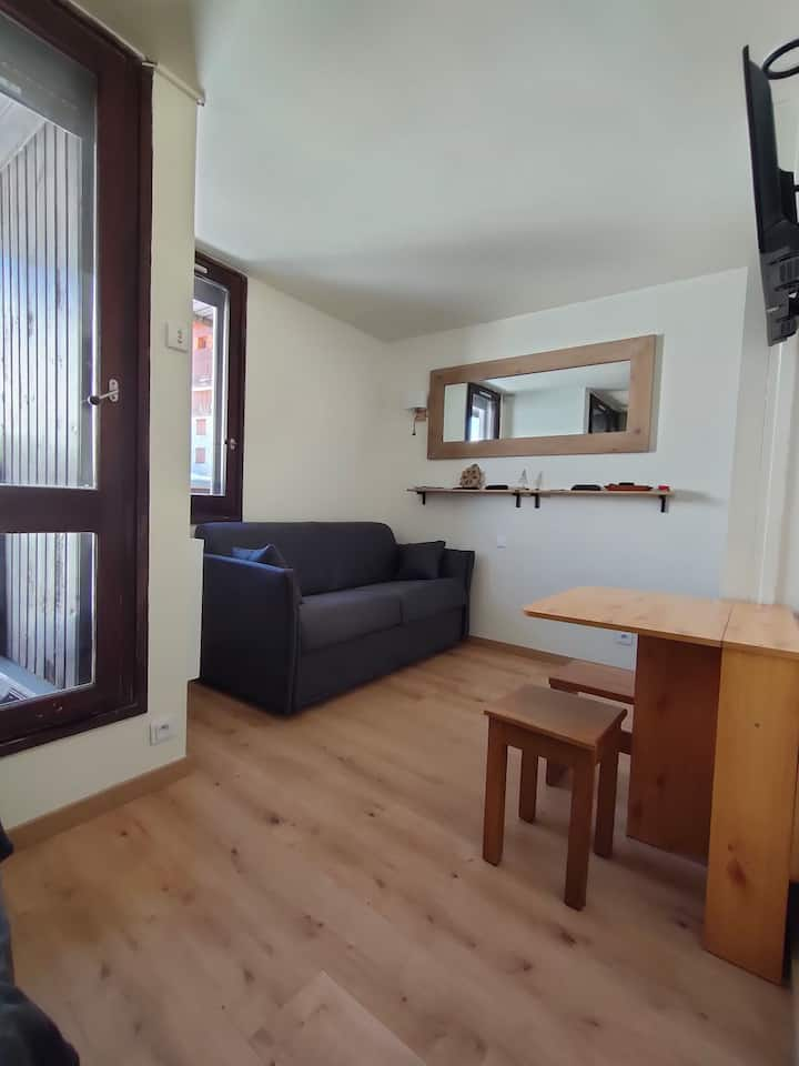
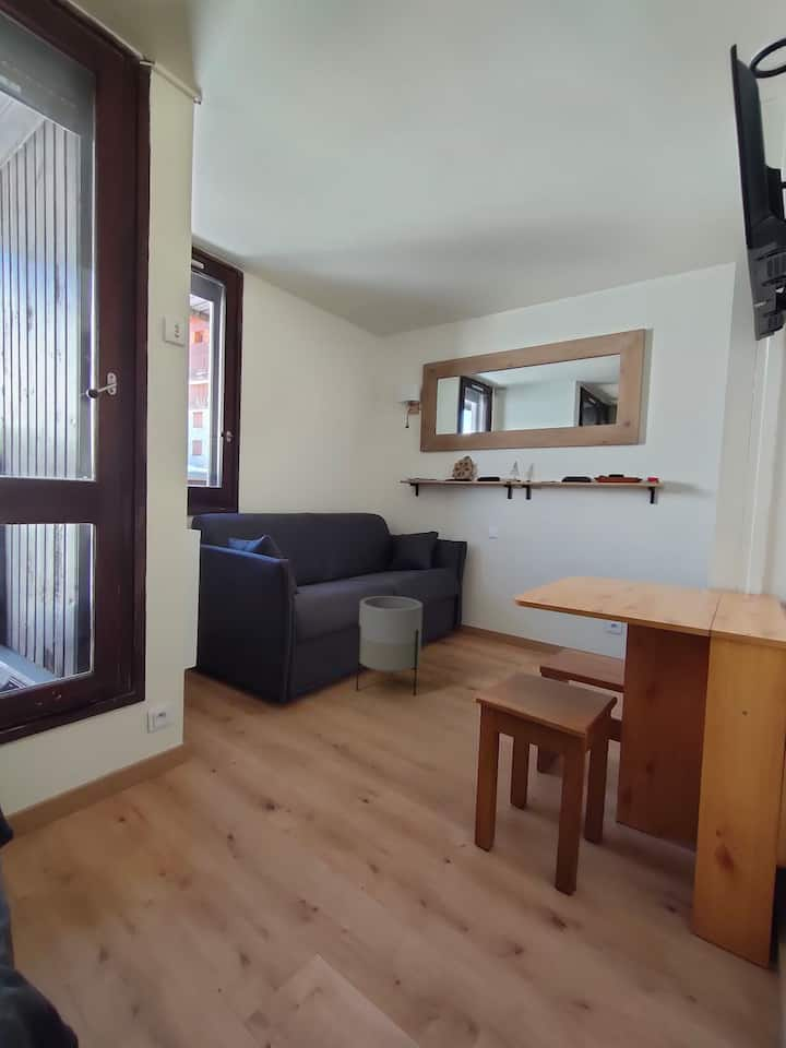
+ planter (390, 644)
